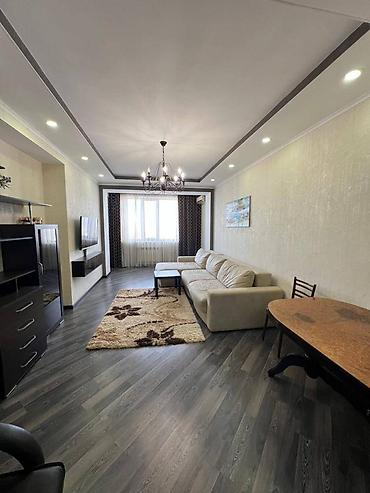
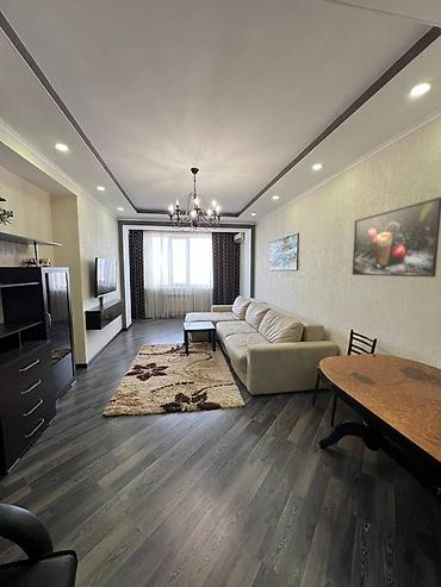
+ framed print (387, 243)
